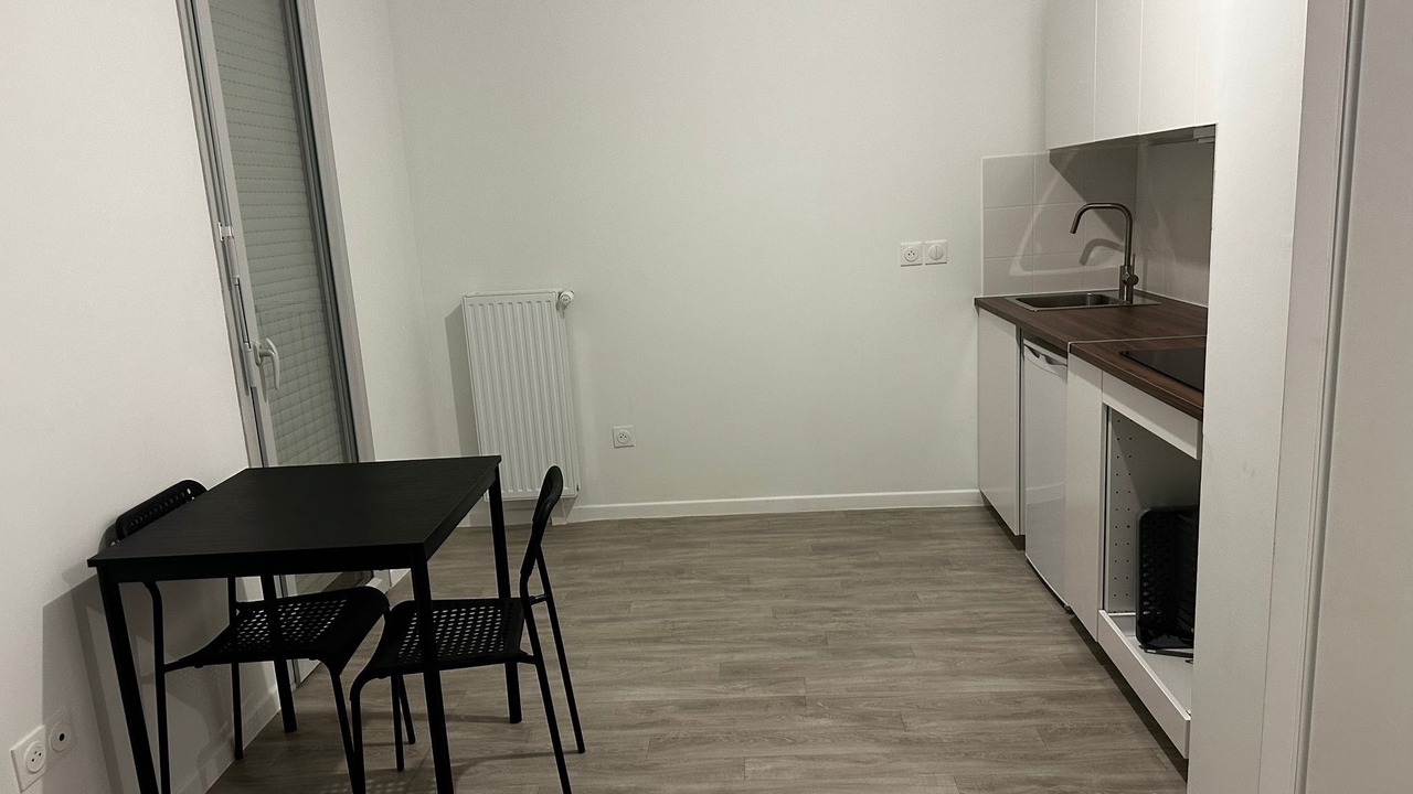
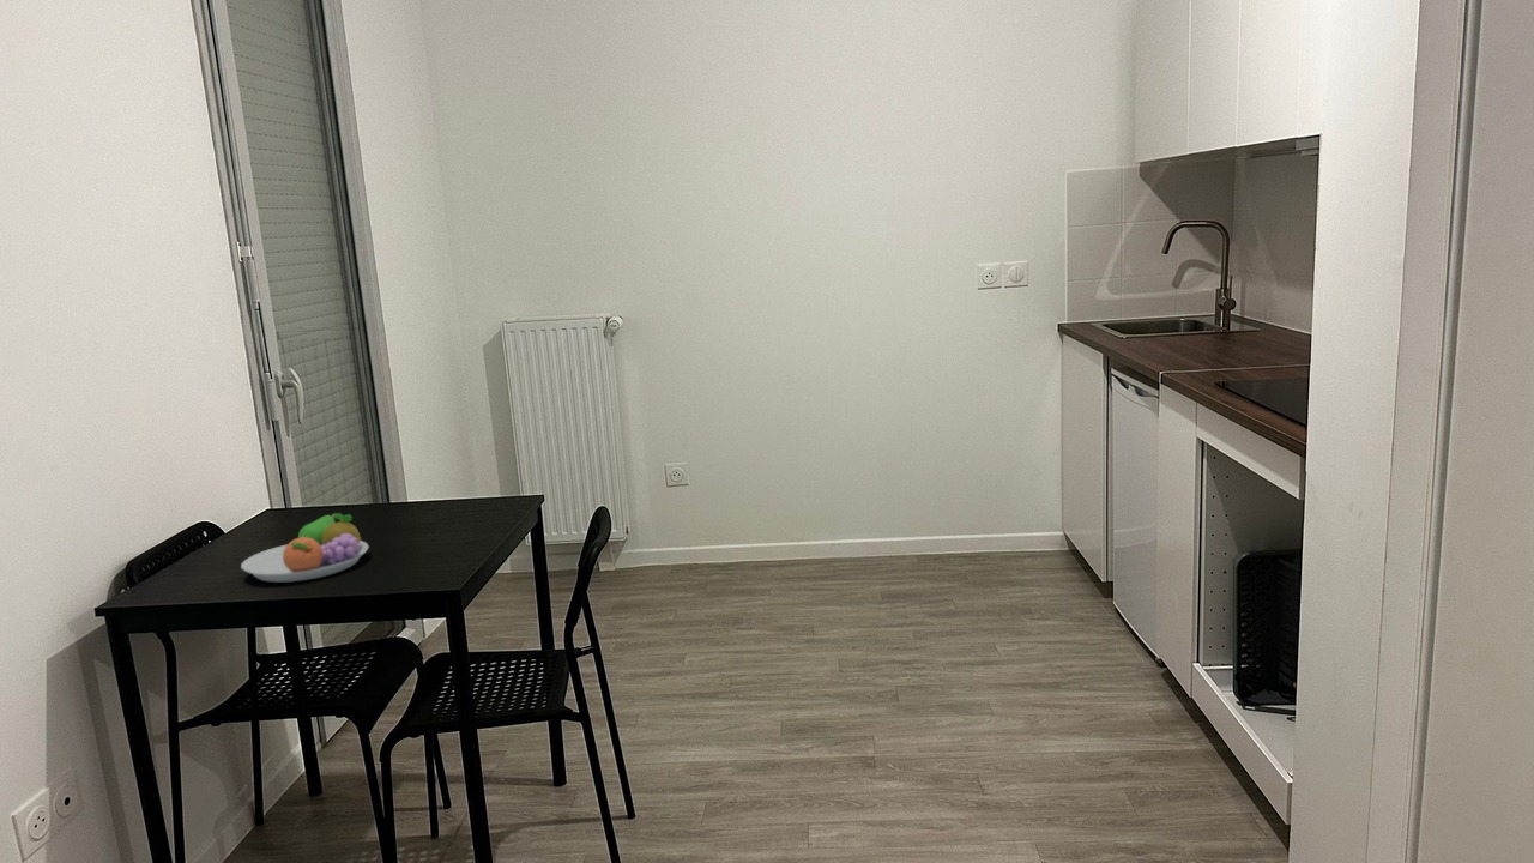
+ fruit bowl (308, 542)
